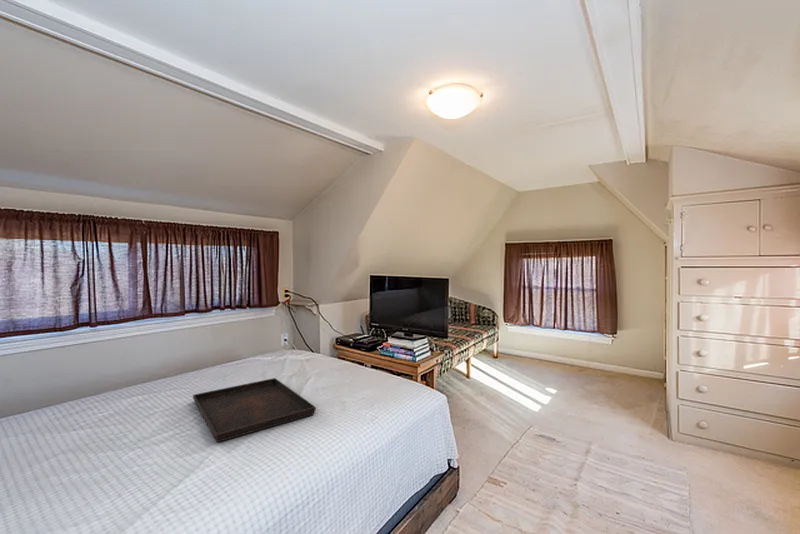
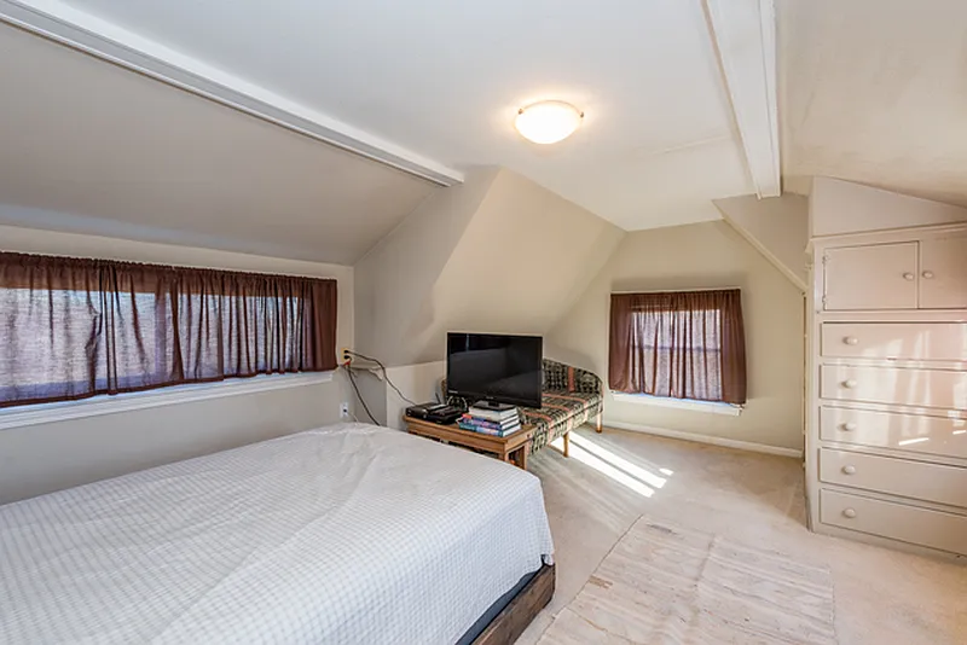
- serving tray (251, 404)
